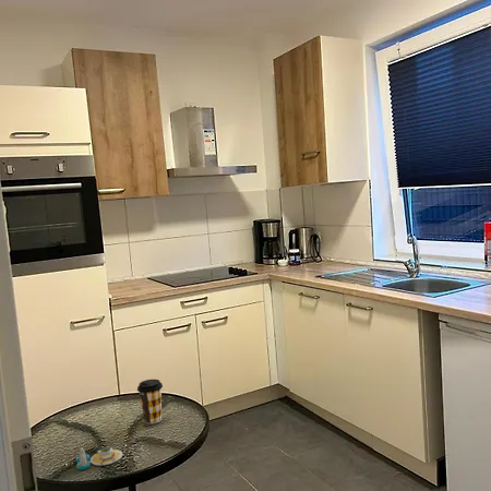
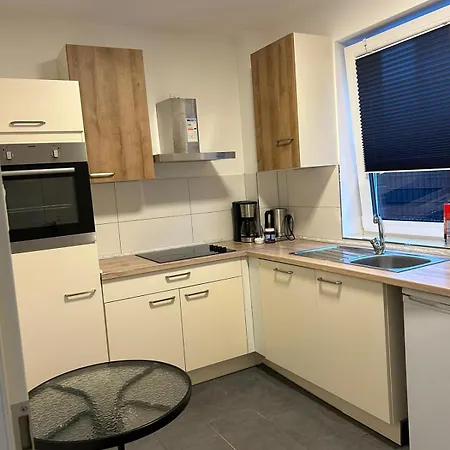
- salt and pepper shaker set (98, 453)
- coffee cup (151, 402)
